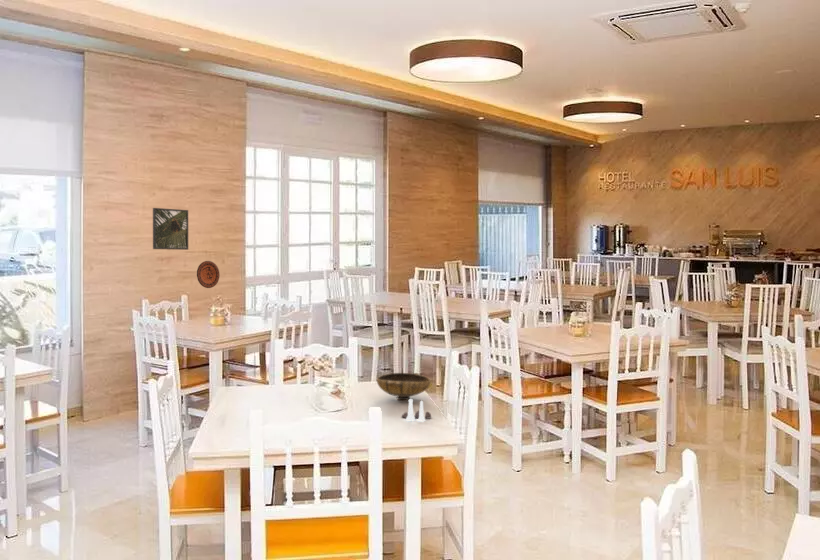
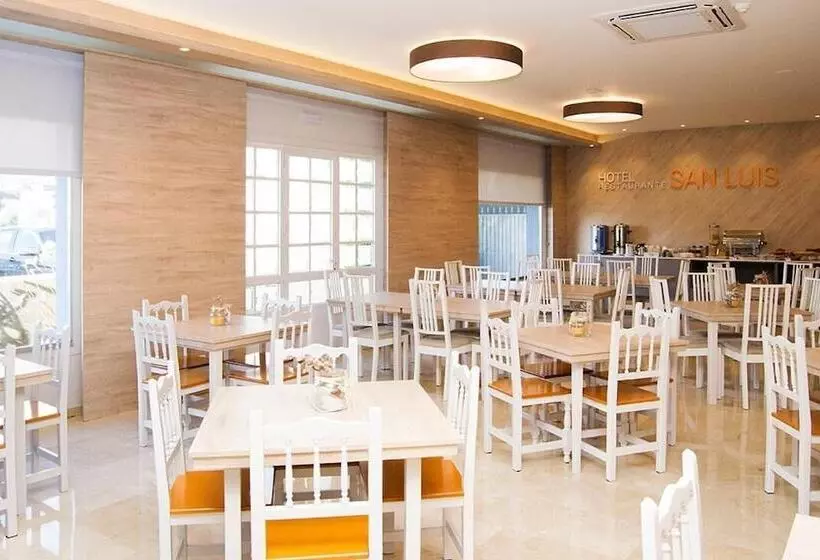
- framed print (170, 229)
- salt and pepper shaker set (412, 408)
- bowl (403, 387)
- decorative plate (208, 274)
